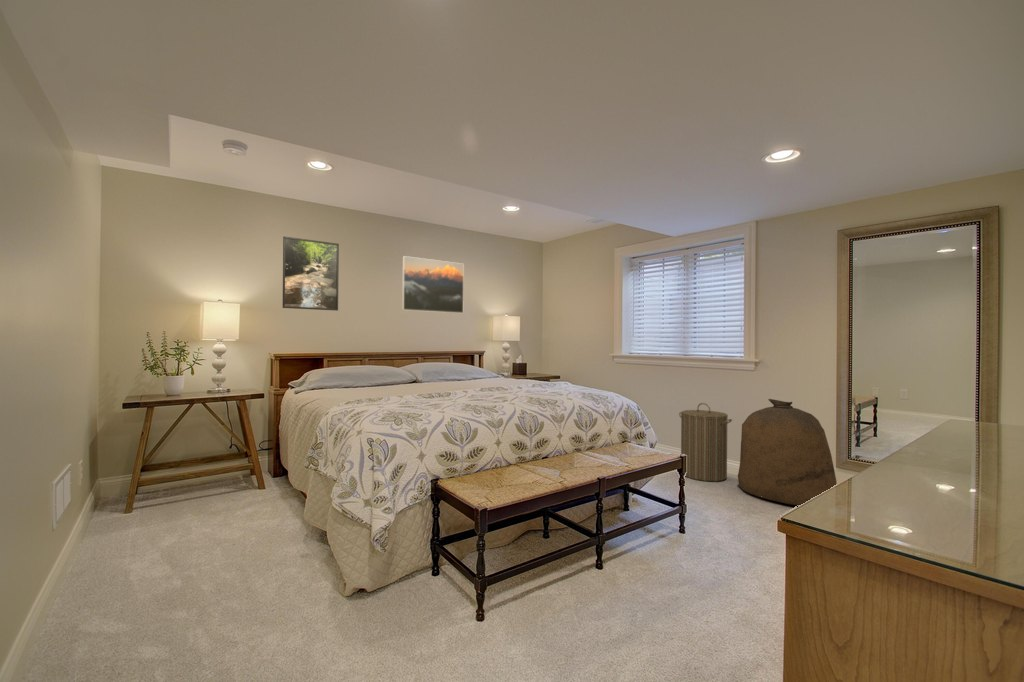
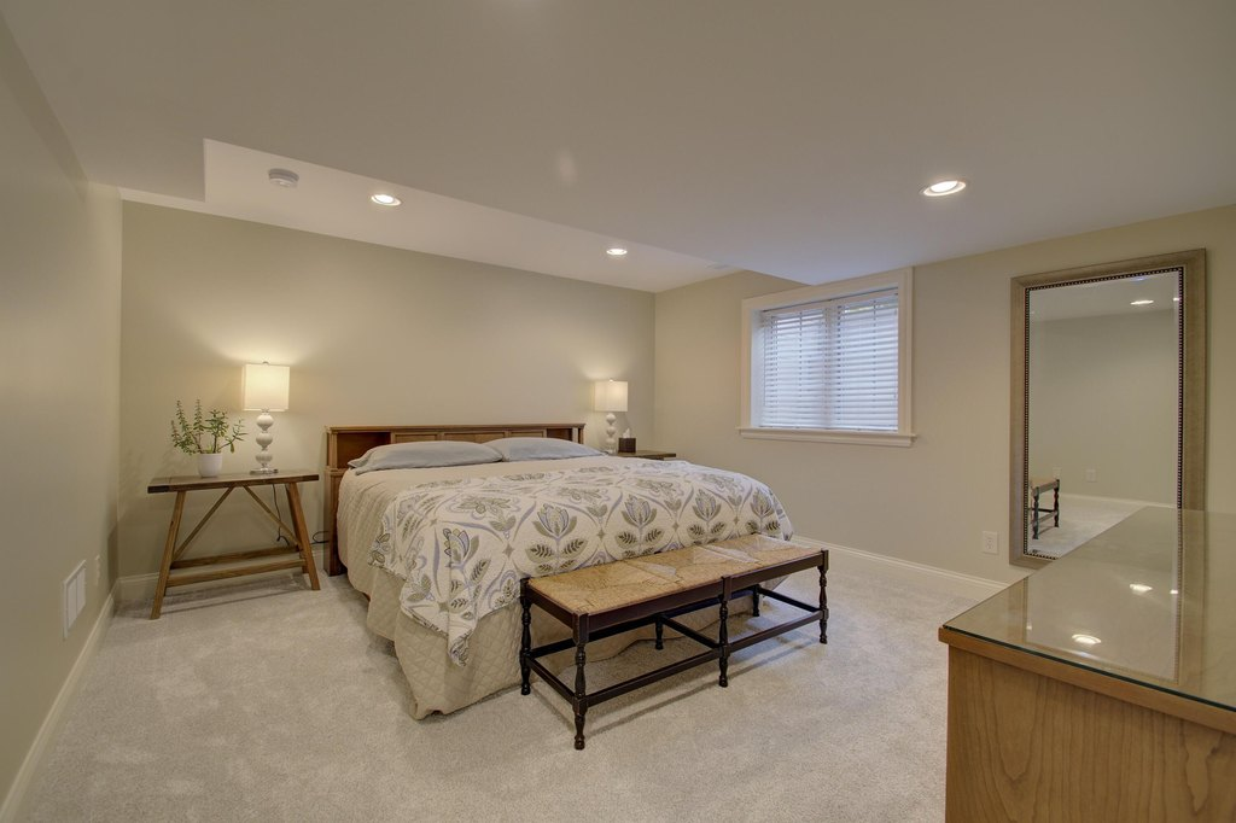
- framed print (311, 274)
- bag (784, 448)
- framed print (434, 285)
- laundry hamper (703, 439)
